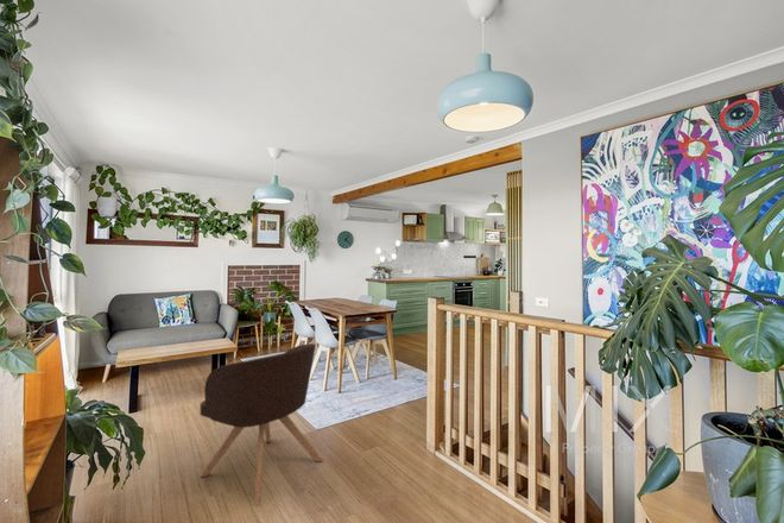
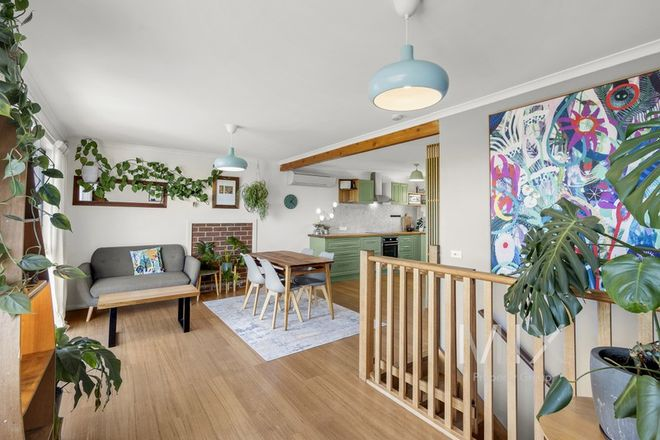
- armchair (263, 407)
